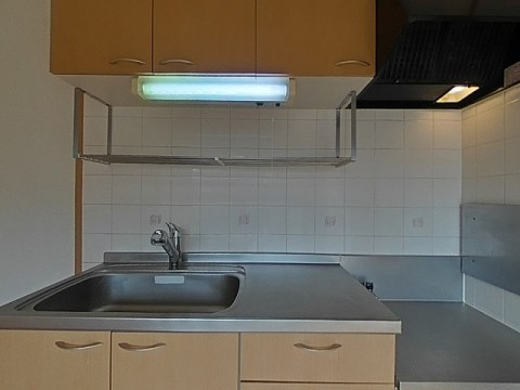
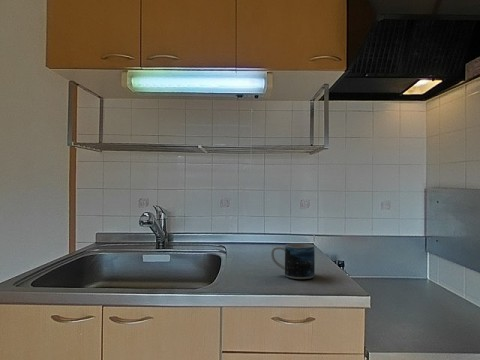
+ mug (292, 260)
